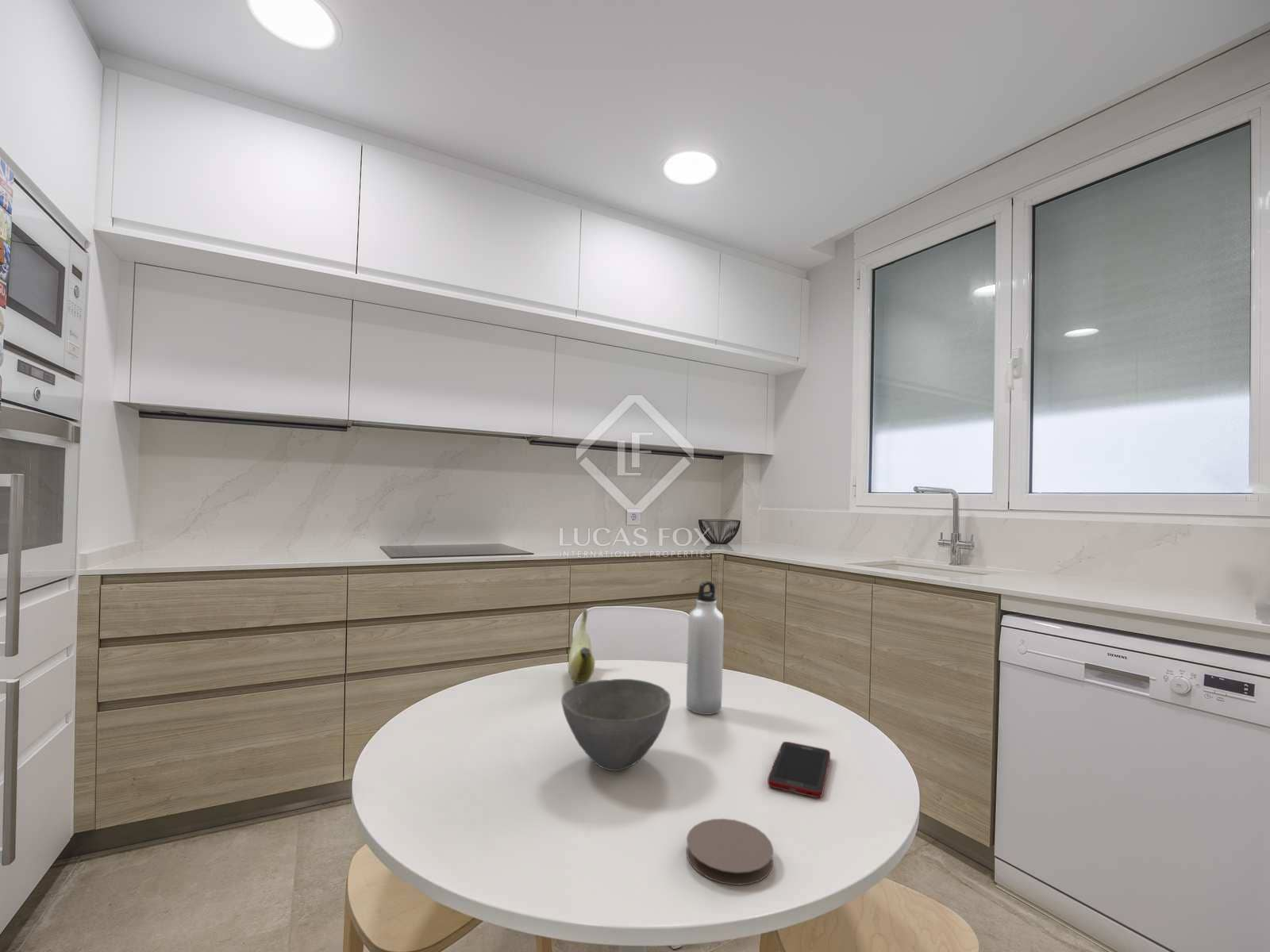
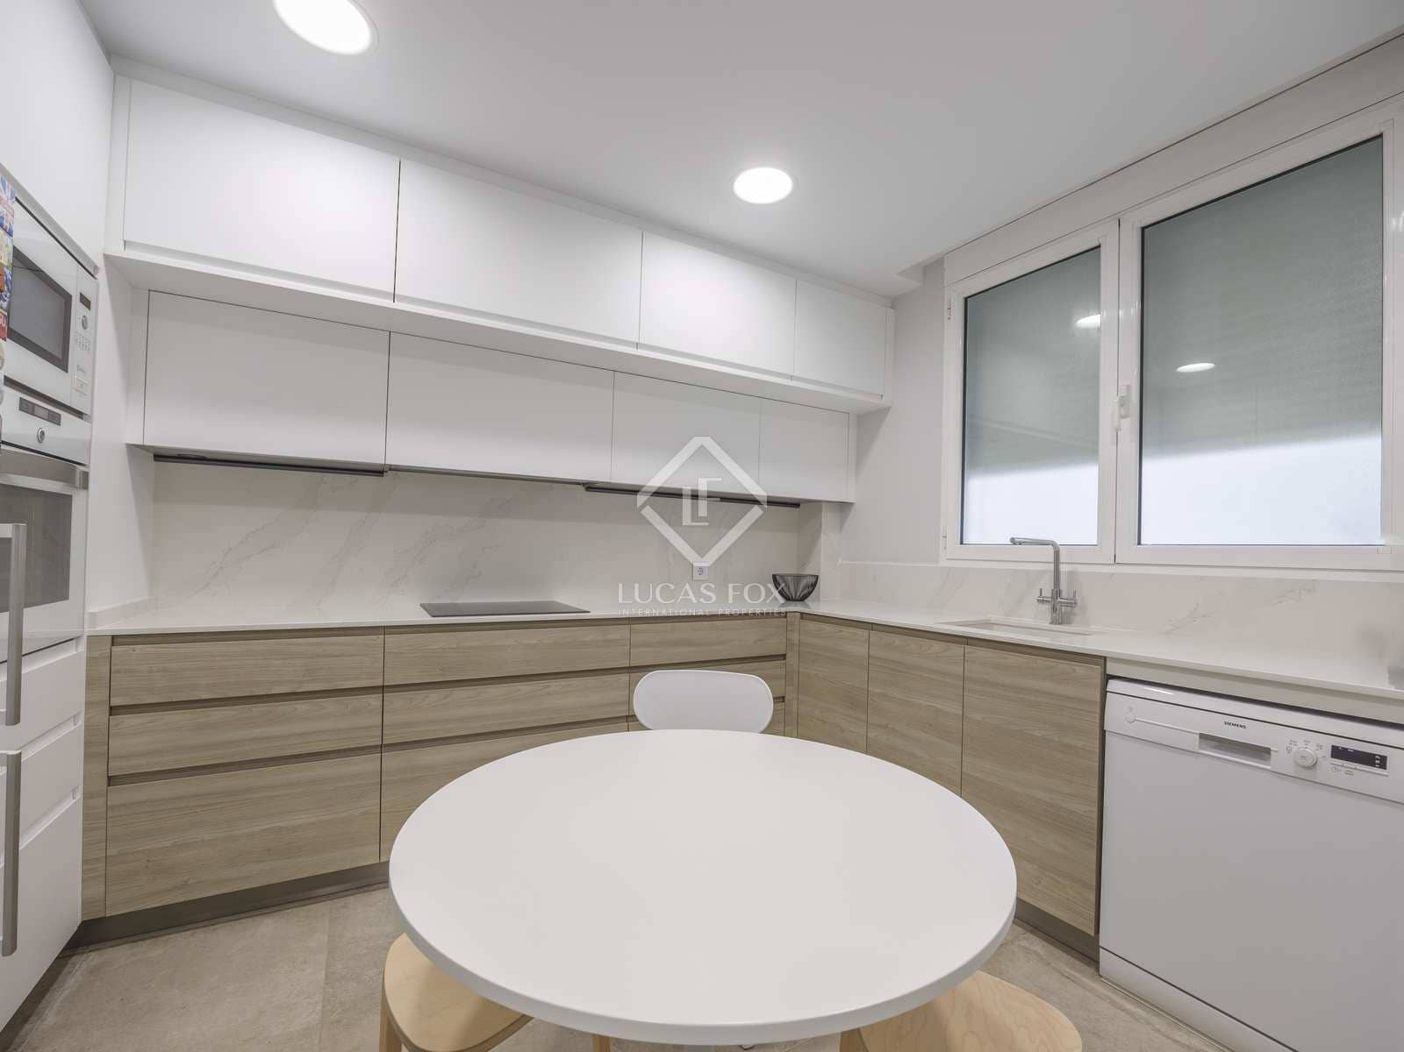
- coaster (729, 849)
- water bottle (705, 644)
- bowl (615, 728)
- banana (583, 648)
- cell phone (800, 767)
